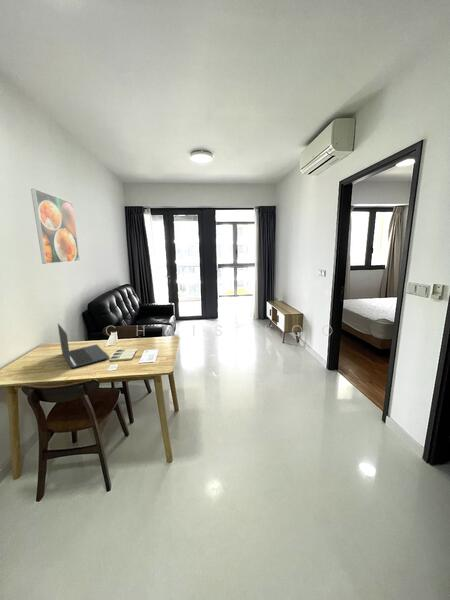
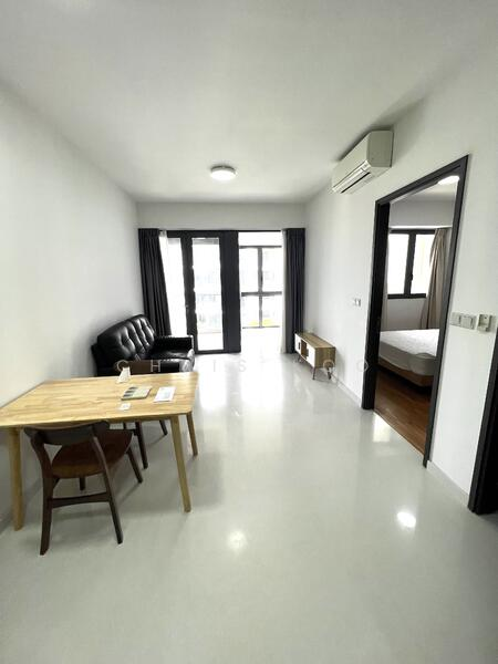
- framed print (59, 230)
- laptop (83, 347)
